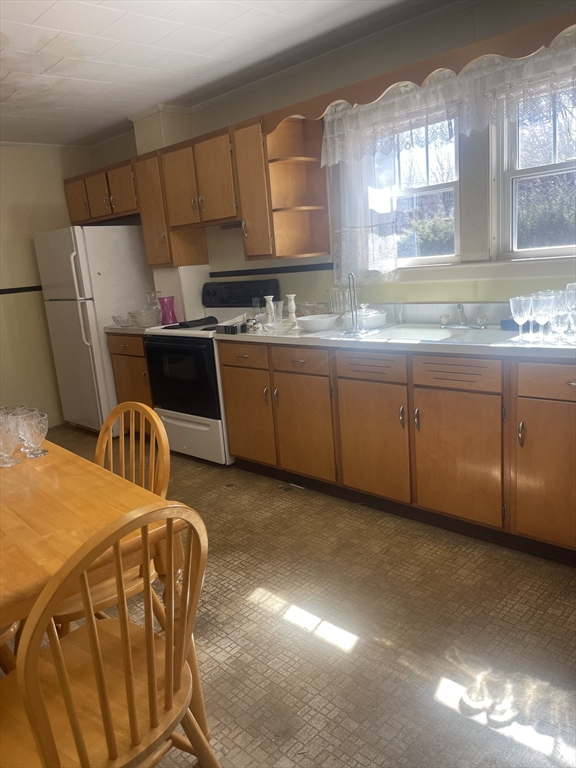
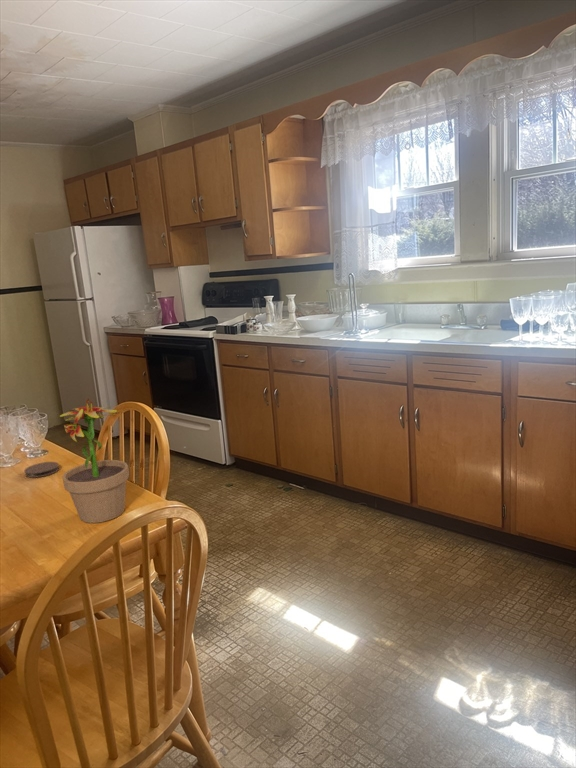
+ potted plant (94, 456)
+ coaster (41, 469)
